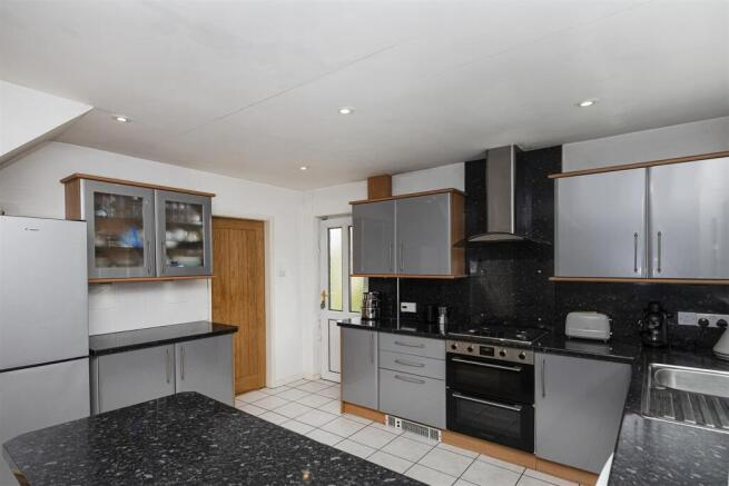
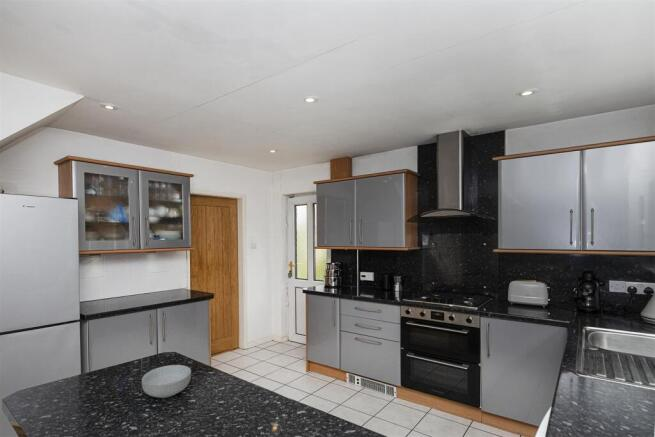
+ cereal bowl (167, 383)
